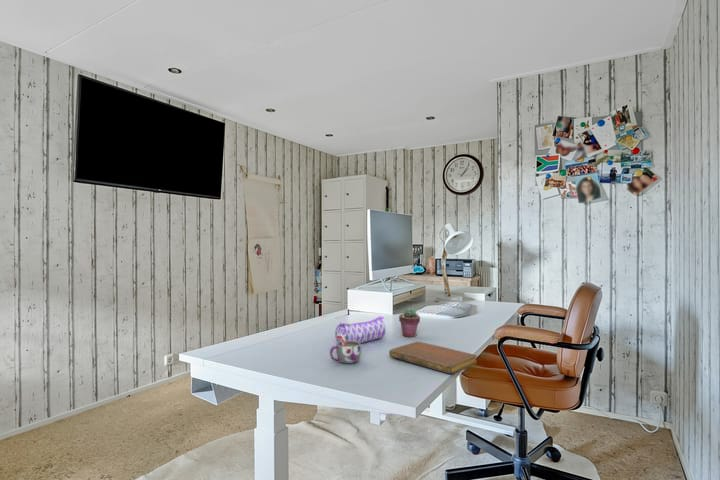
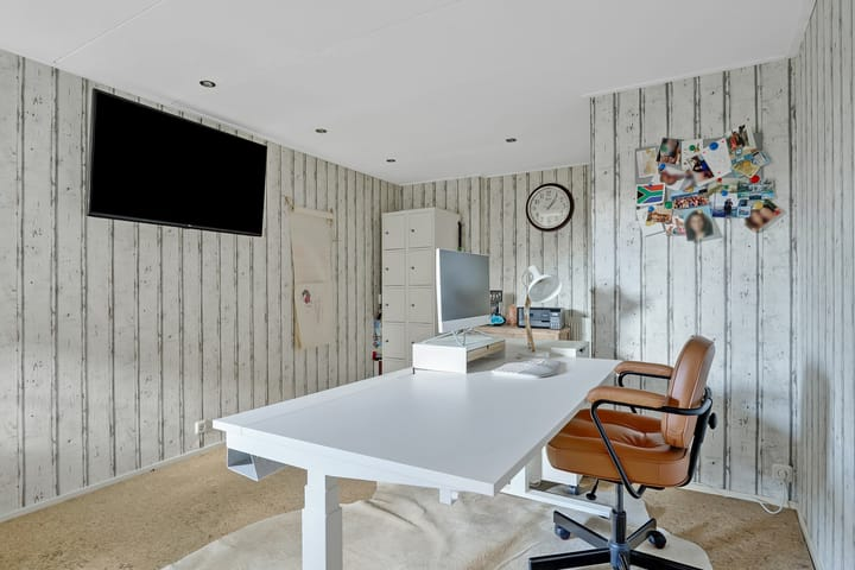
- pencil case (360, 330)
- mug (345, 349)
- potted succulent (409, 321)
- notebook (432, 356)
